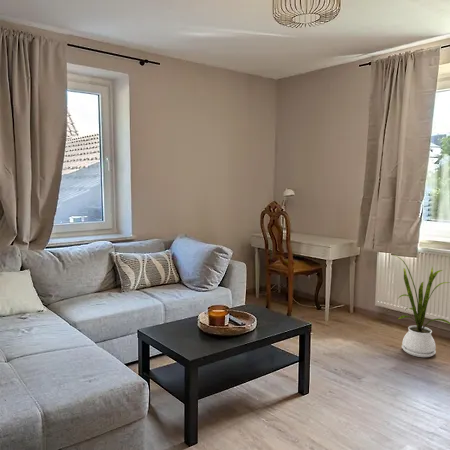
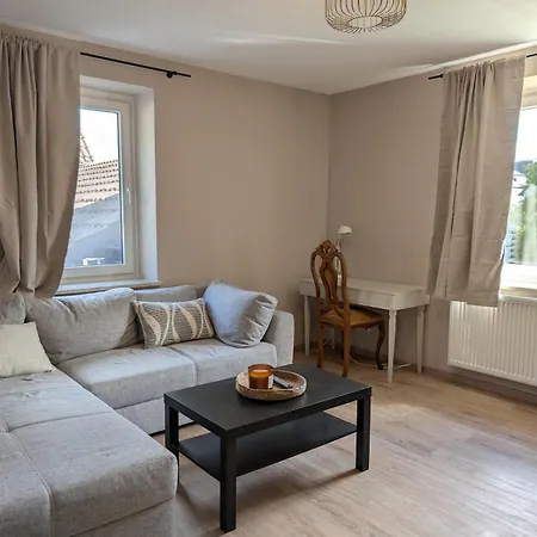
- house plant (418, 304)
